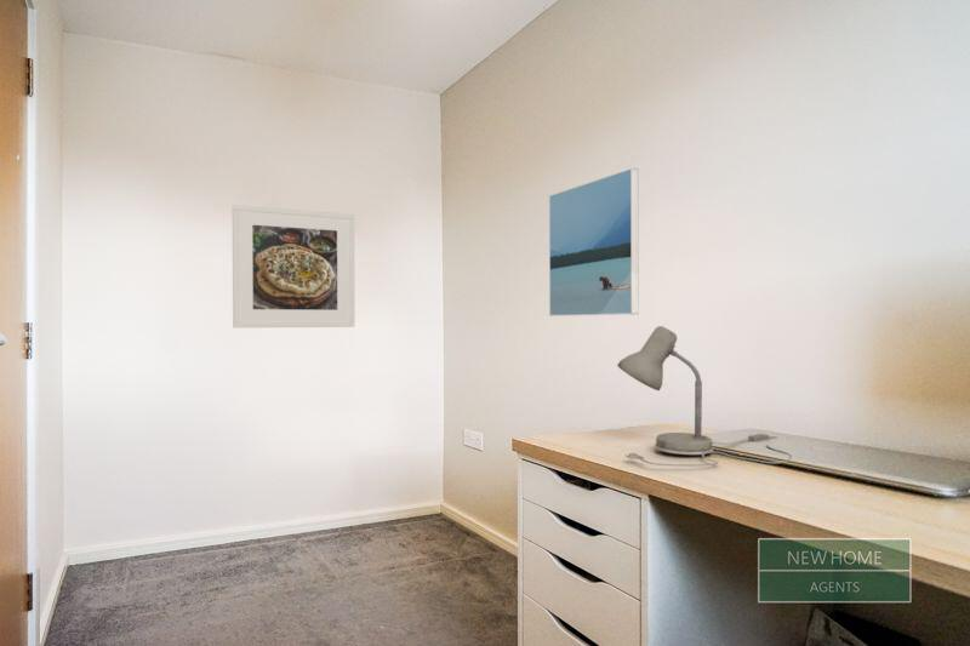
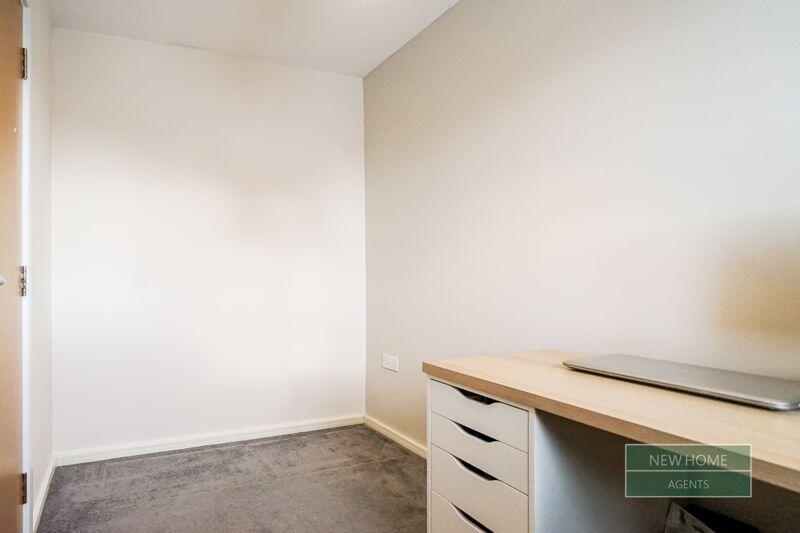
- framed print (589, 248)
- desk lamp (701, 388)
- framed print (296, 268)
